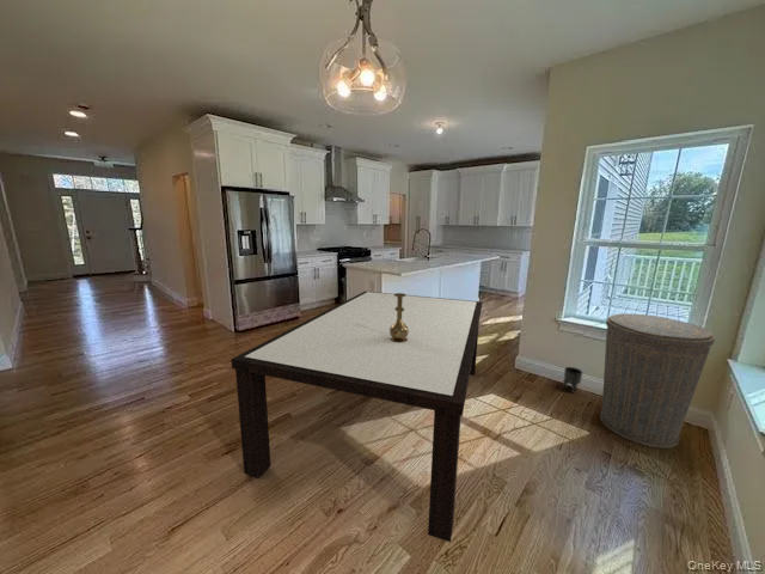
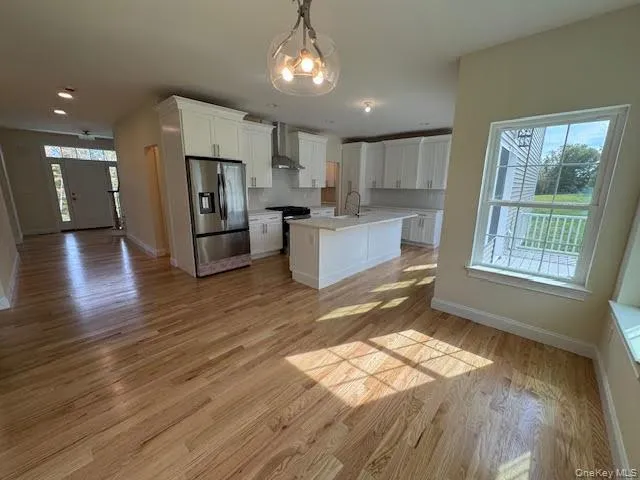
- vase (399, 317)
- trash can (645, 377)
- dining table (391, 366)
- planter (571, 379)
